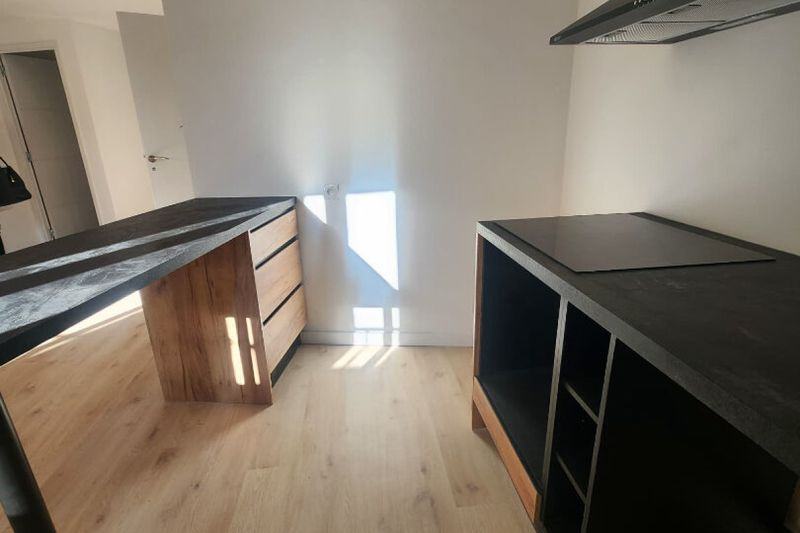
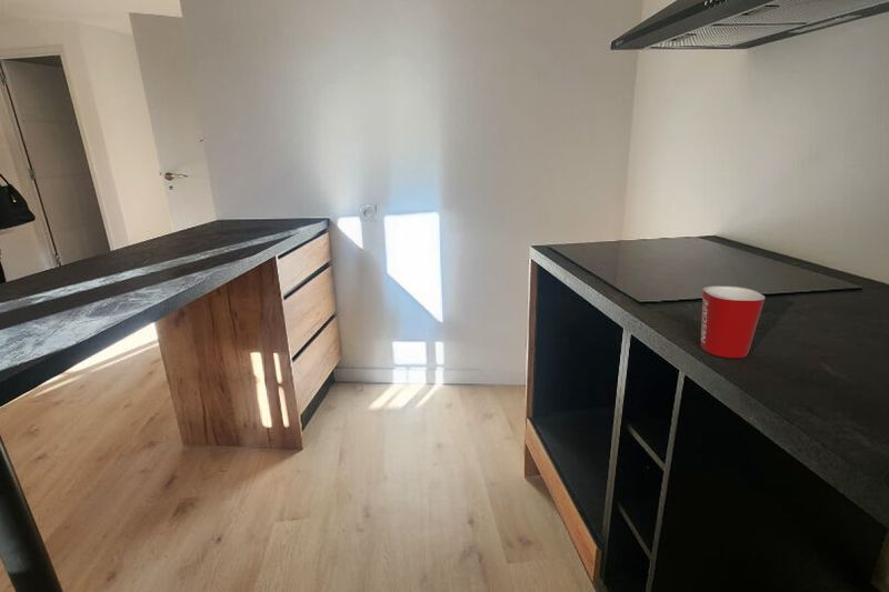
+ mug (722, 317)
